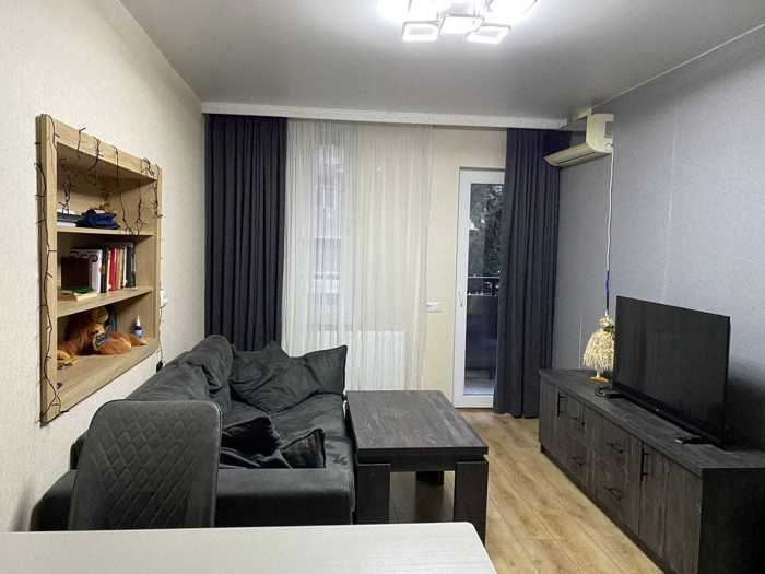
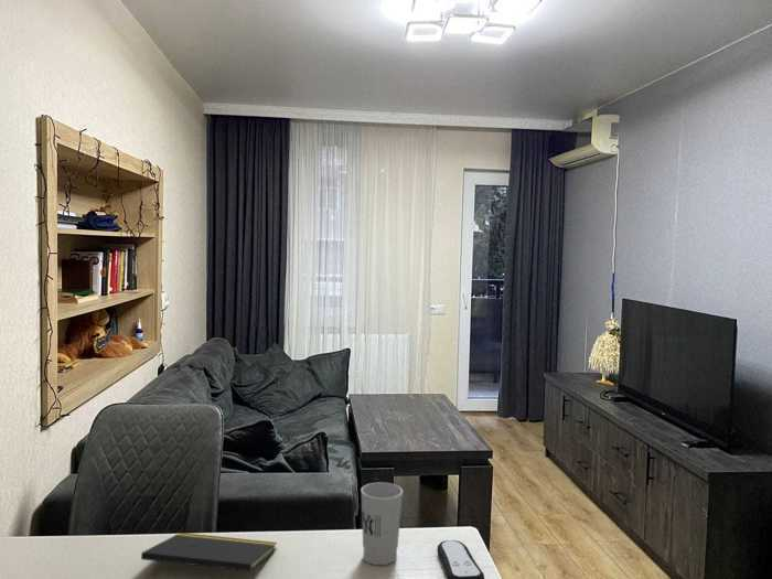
+ notepad (212, 550)
+ cup (380, 523)
+ remote control (458, 561)
